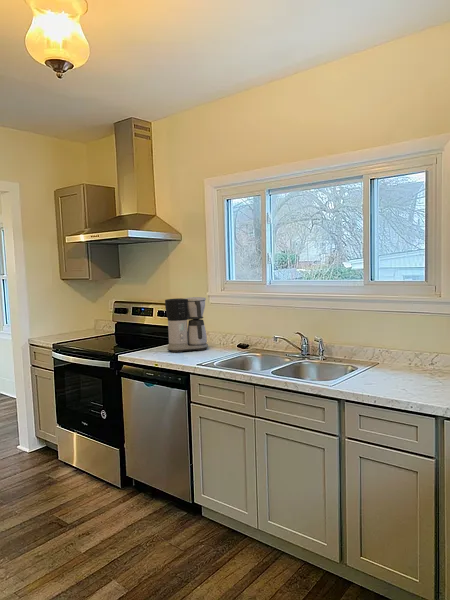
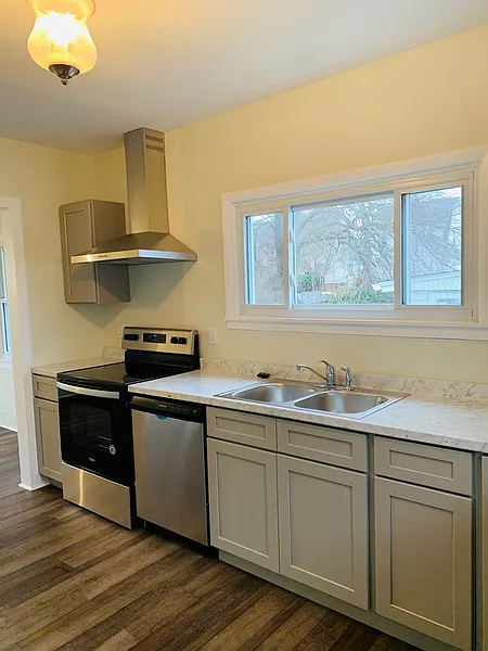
- coffee maker (186, 324)
